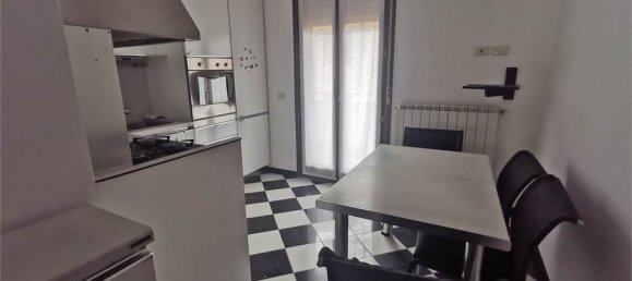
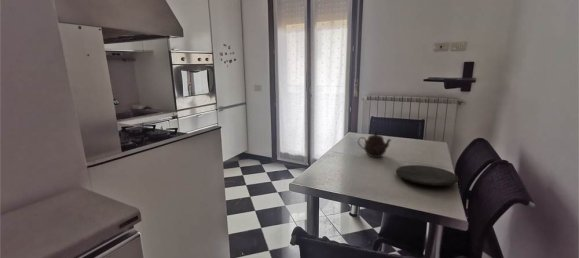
+ teapot (373, 143)
+ plate (425, 176)
